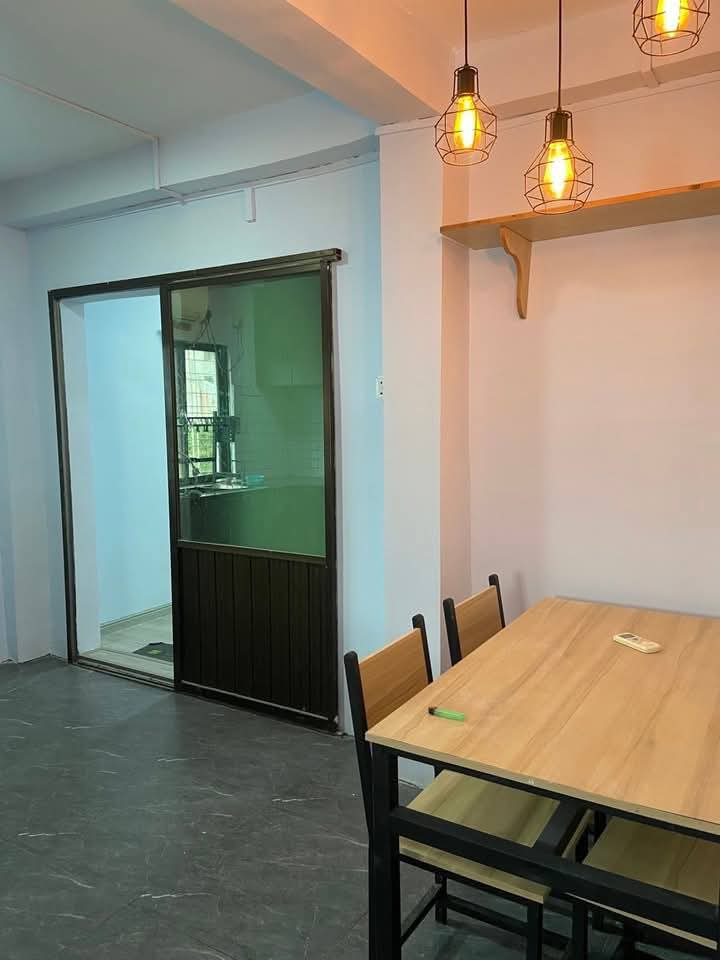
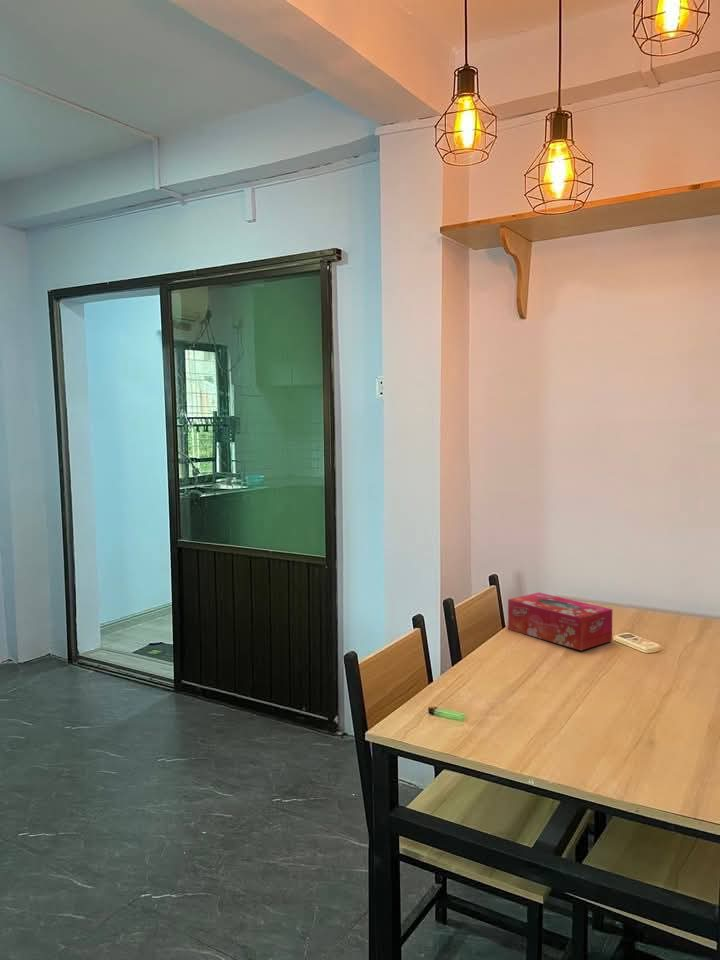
+ tissue box (558, 619)
